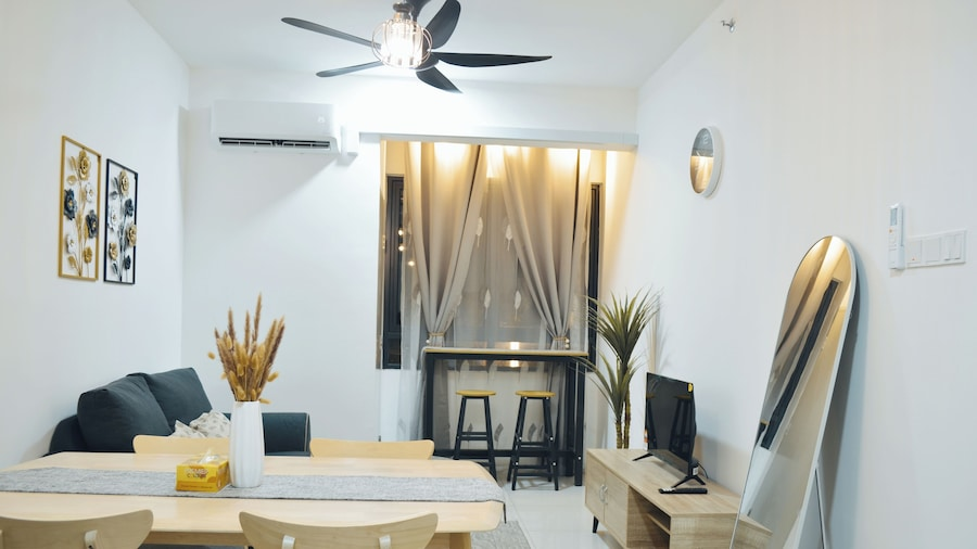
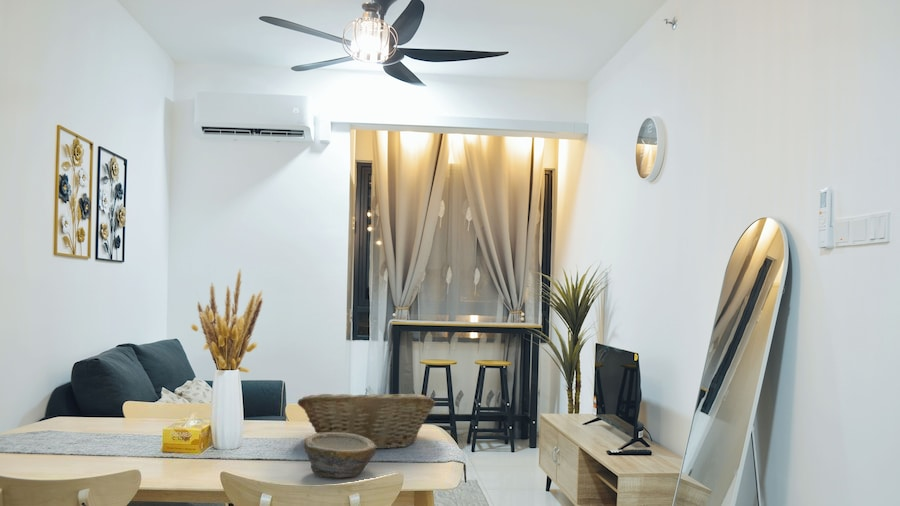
+ fruit basket (366, 413)
+ bowl (339, 455)
